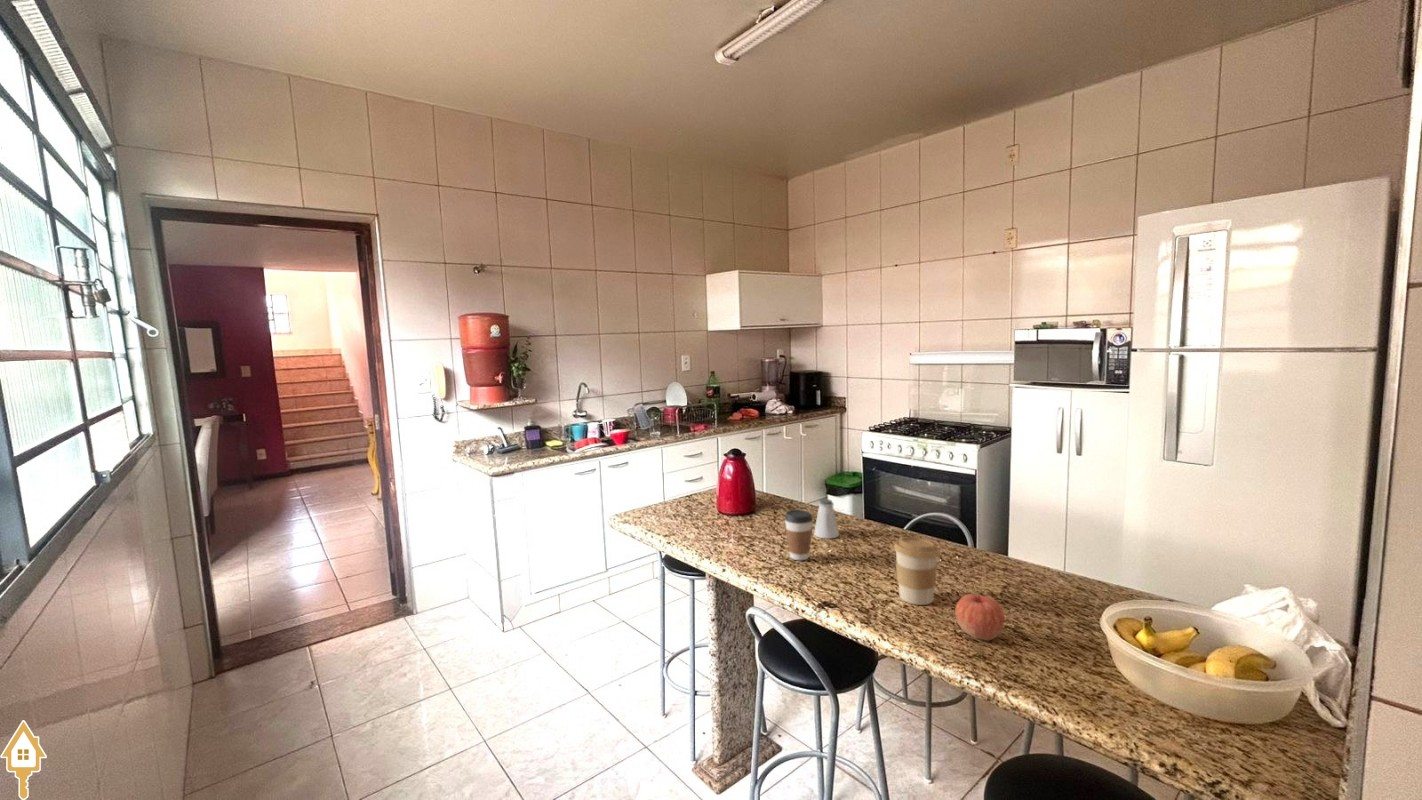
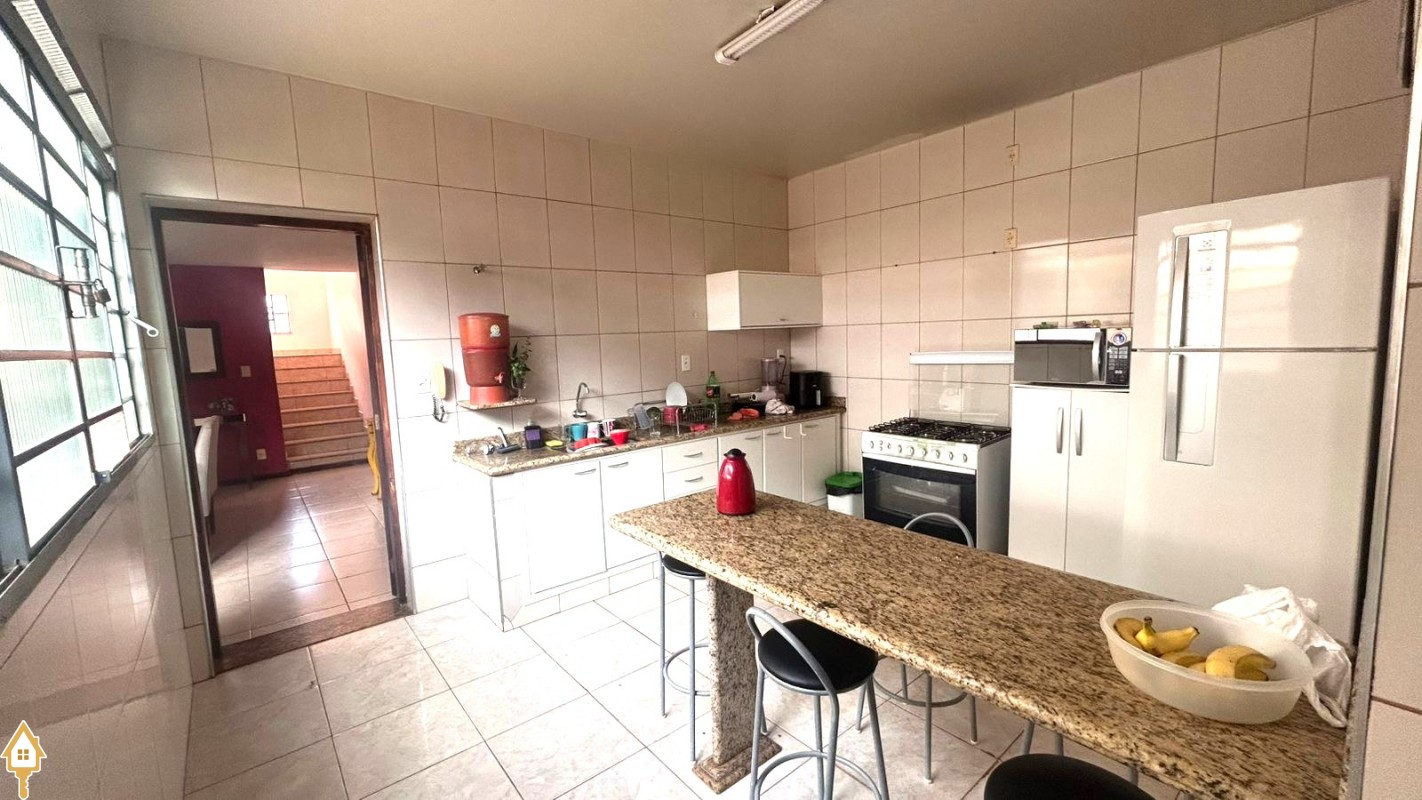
- coffee cup (916, 568)
- apple (979, 614)
- saltshaker (826, 517)
- coffee cup (799, 535)
